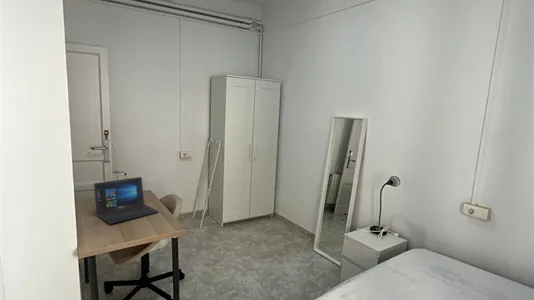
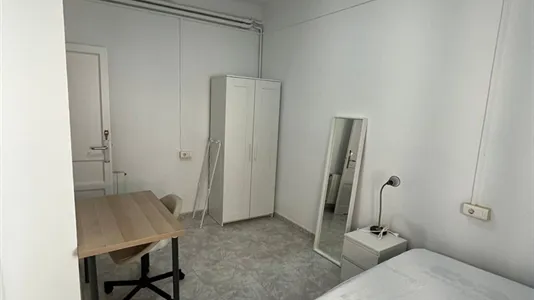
- laptop (127, 198)
